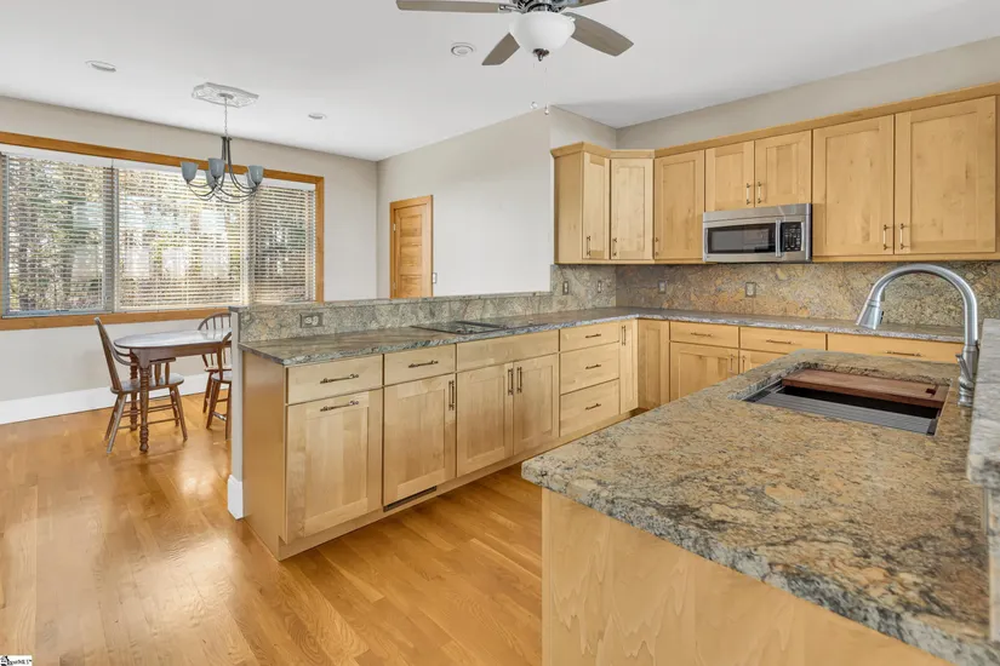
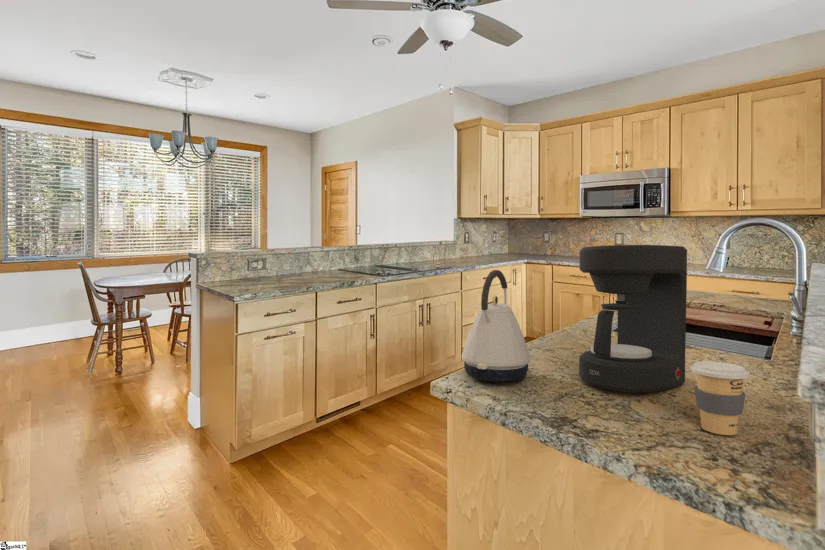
+ coffee cup (718, 397)
+ coffee maker (629, 314)
+ kettle (496, 322)
